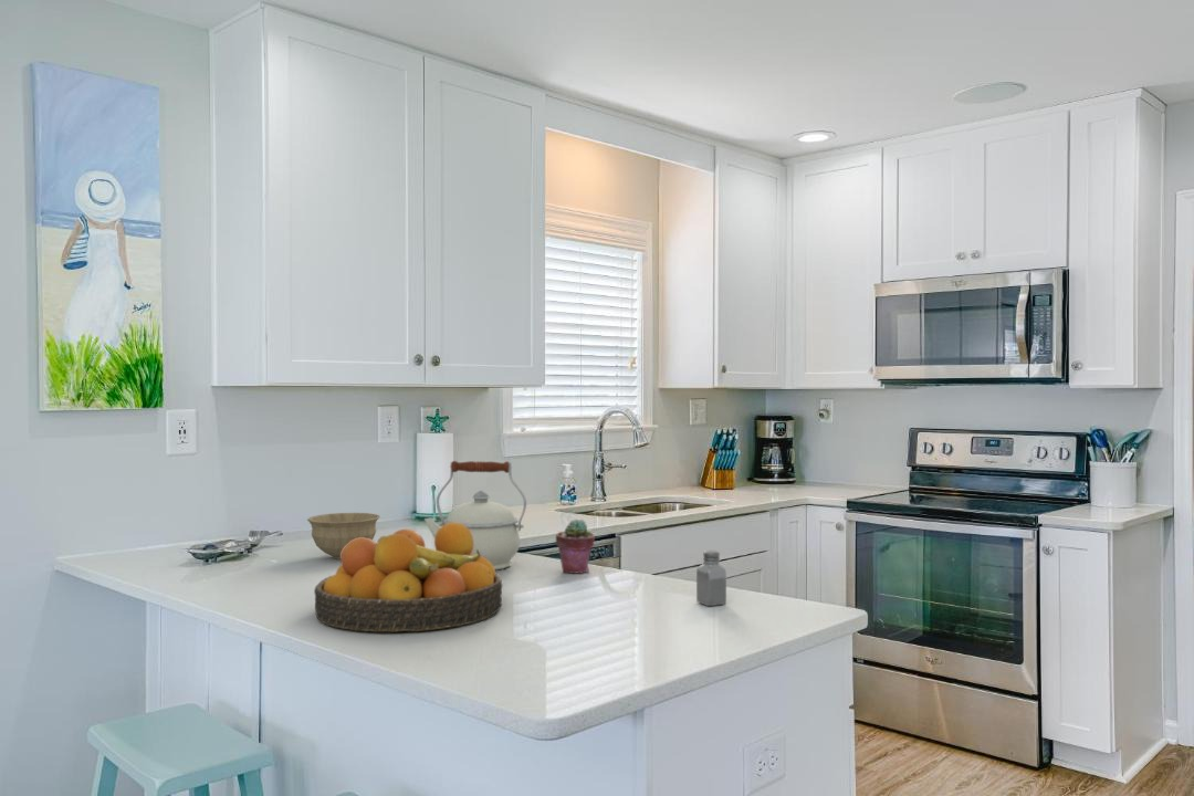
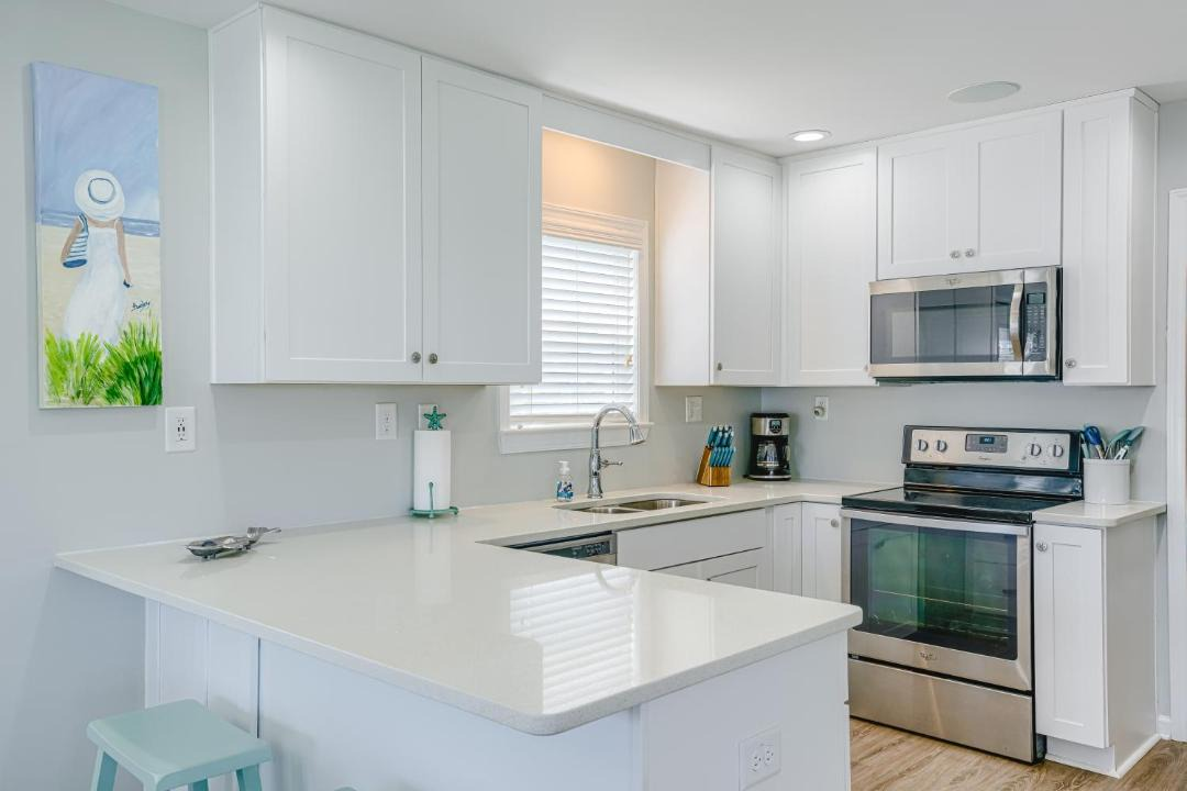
- bowl (344, 536)
- saltshaker (711, 577)
- kettle (474, 513)
- potted succulent (575, 544)
- fruit bowl (410, 568)
